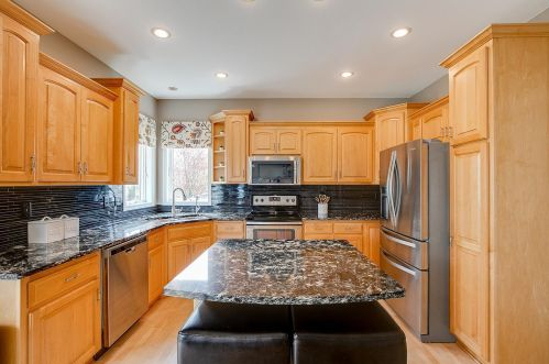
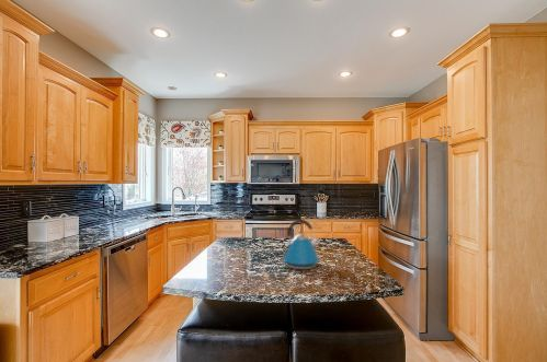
+ kettle (299, 242)
